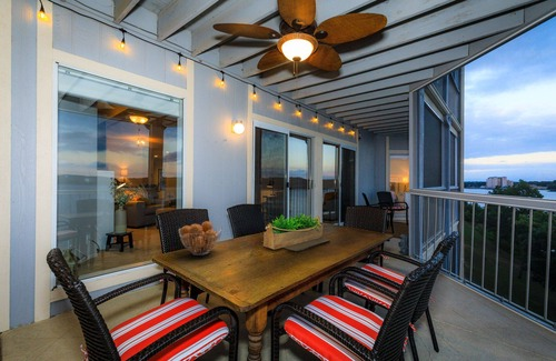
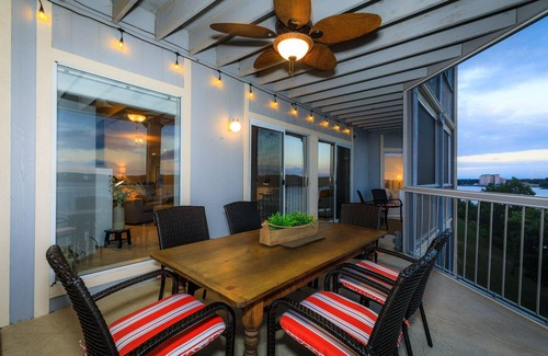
- fruit basket (200, 237)
